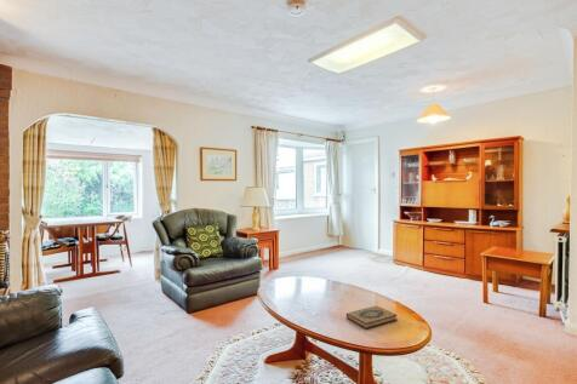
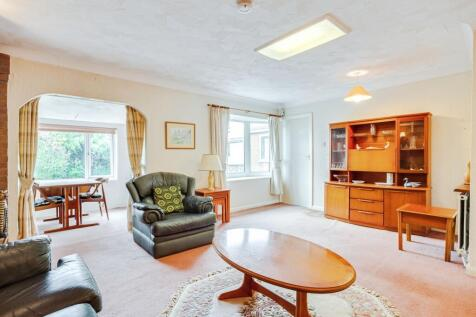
- hardback book (371, 316)
